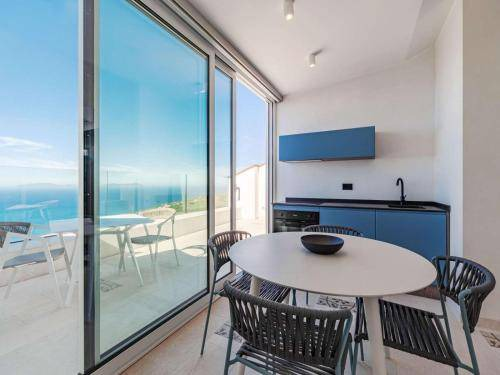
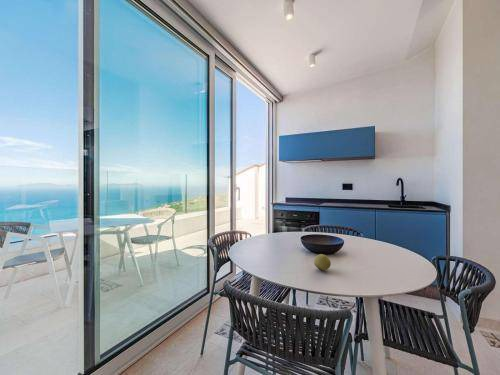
+ fruit (322, 262)
